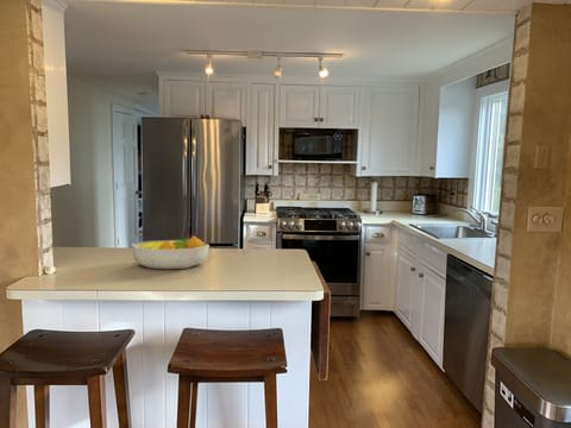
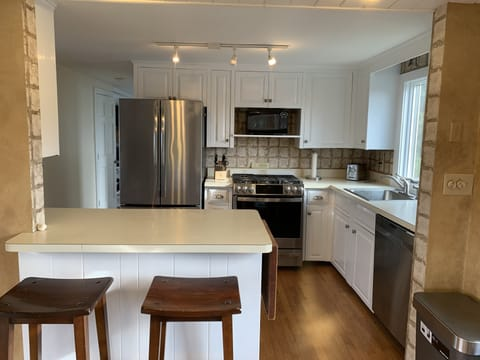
- fruit bowl (170, 250)
